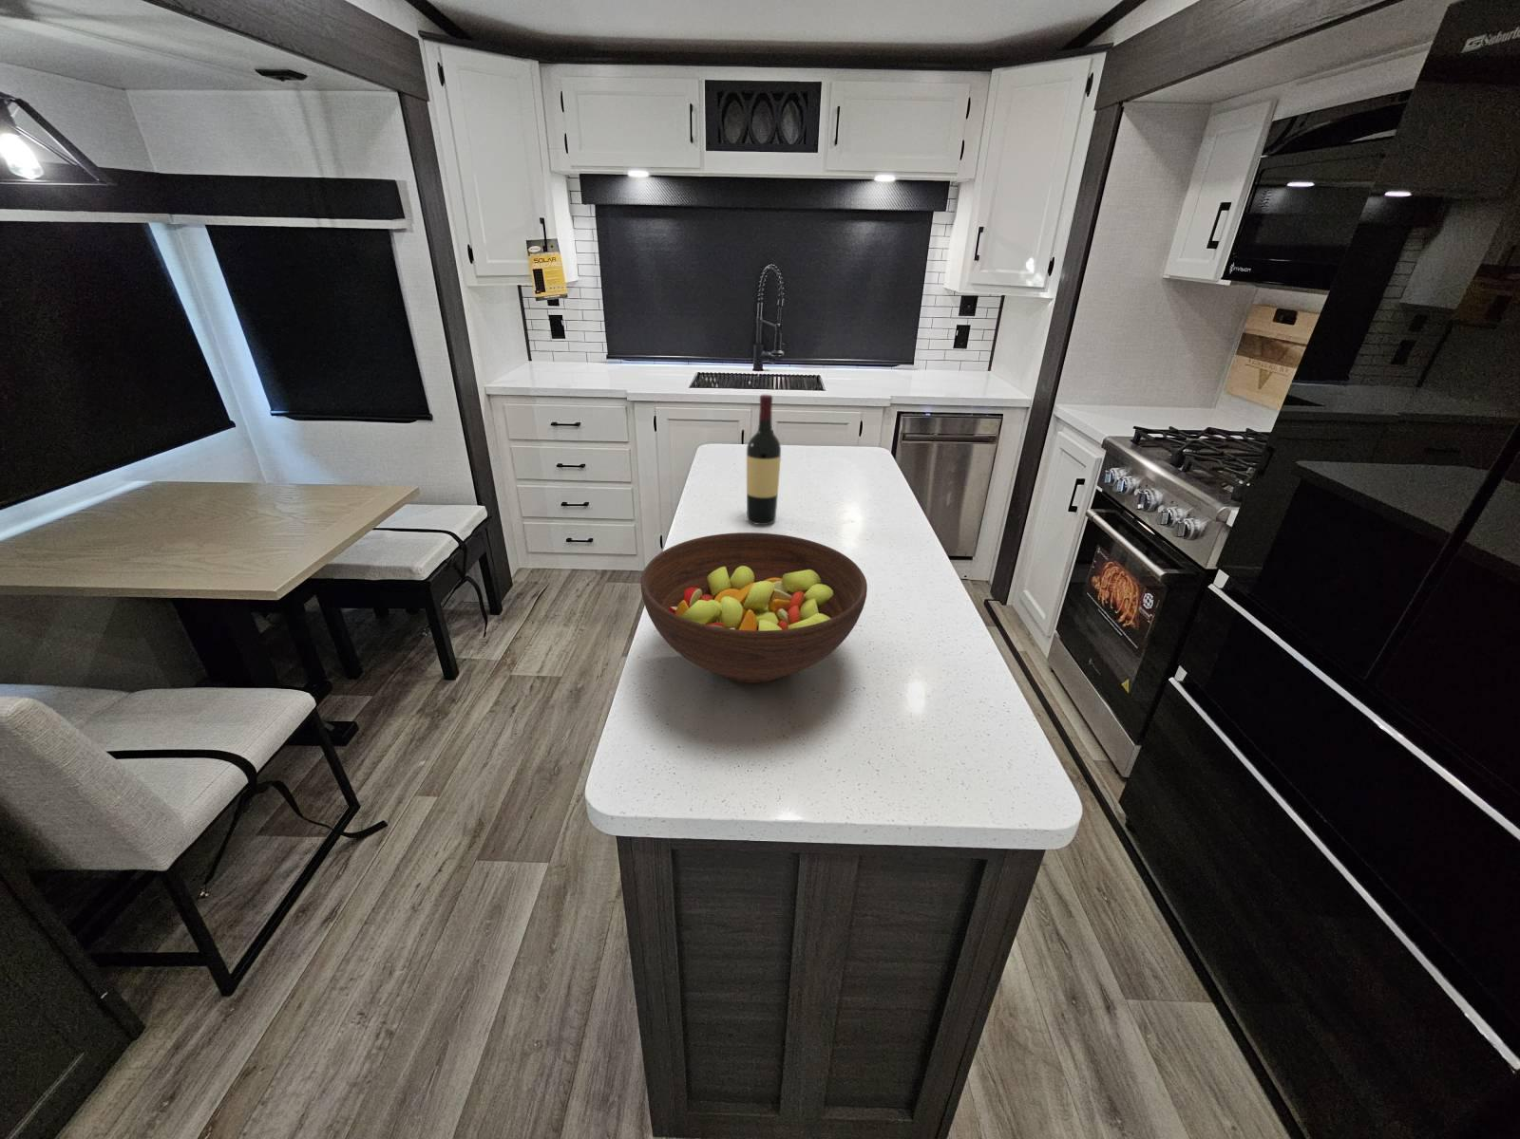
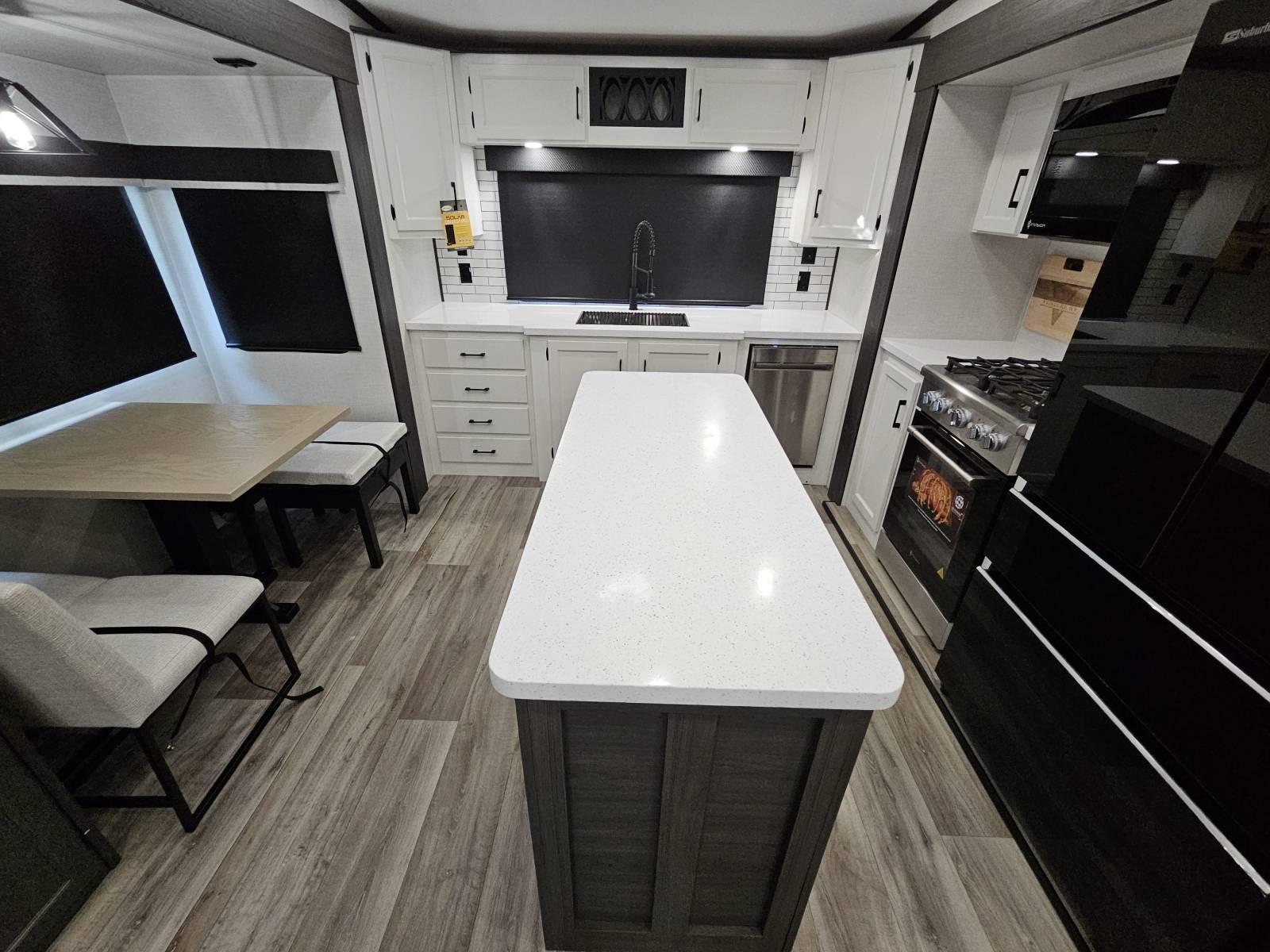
- wine bottle (762, 461)
- fruit bowl (753, 619)
